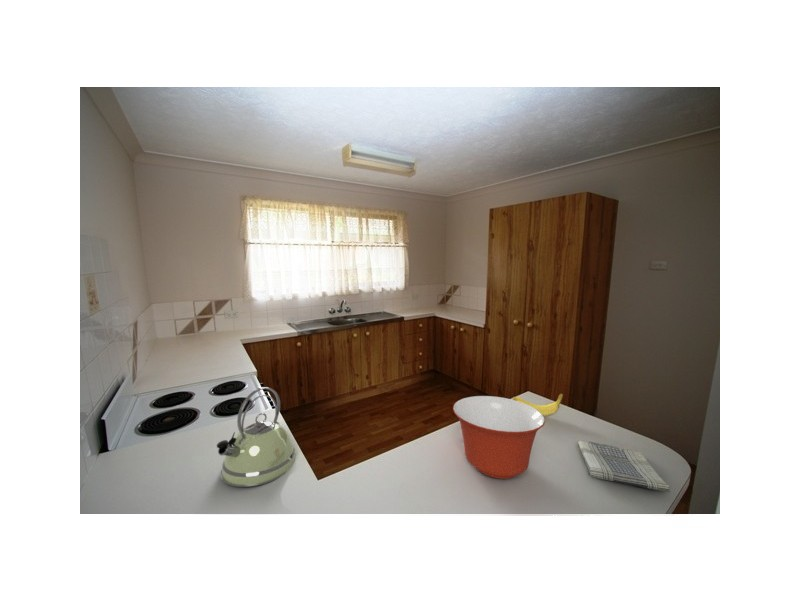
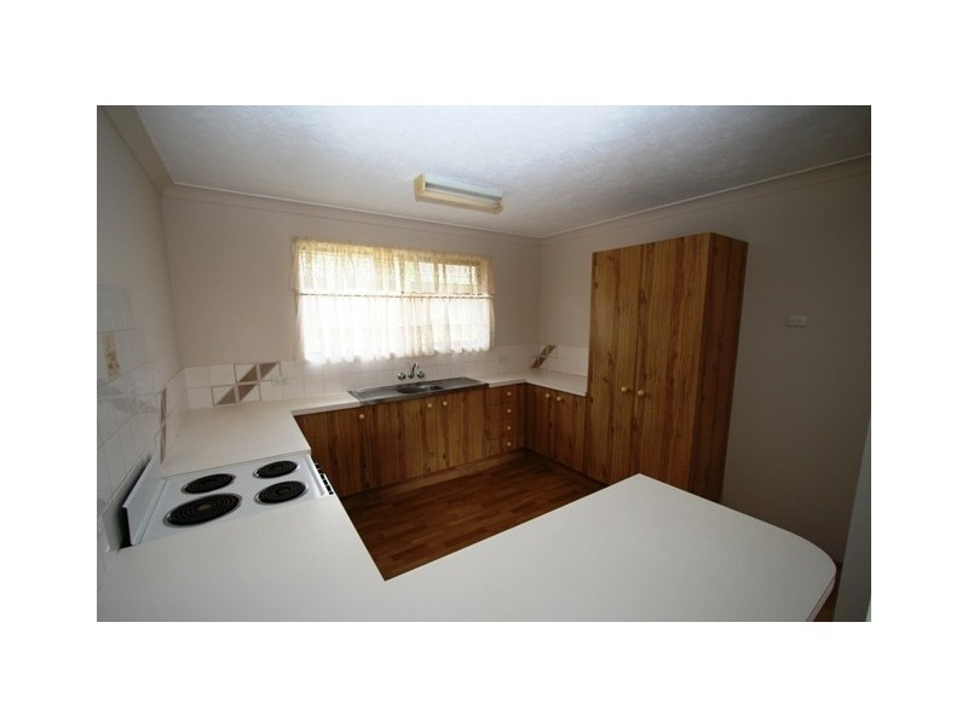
- dish towel (617, 461)
- banana (537, 405)
- mixing bowl (496, 438)
- kettle (256, 428)
